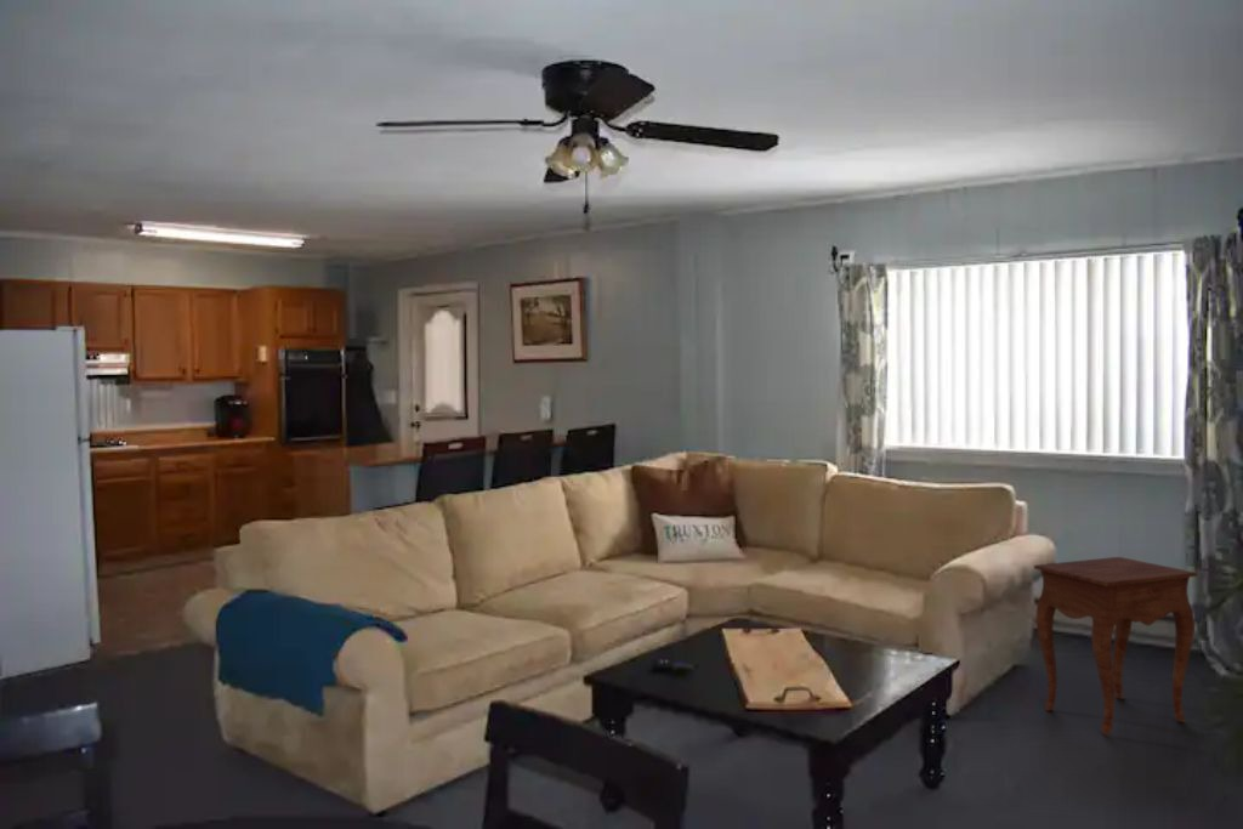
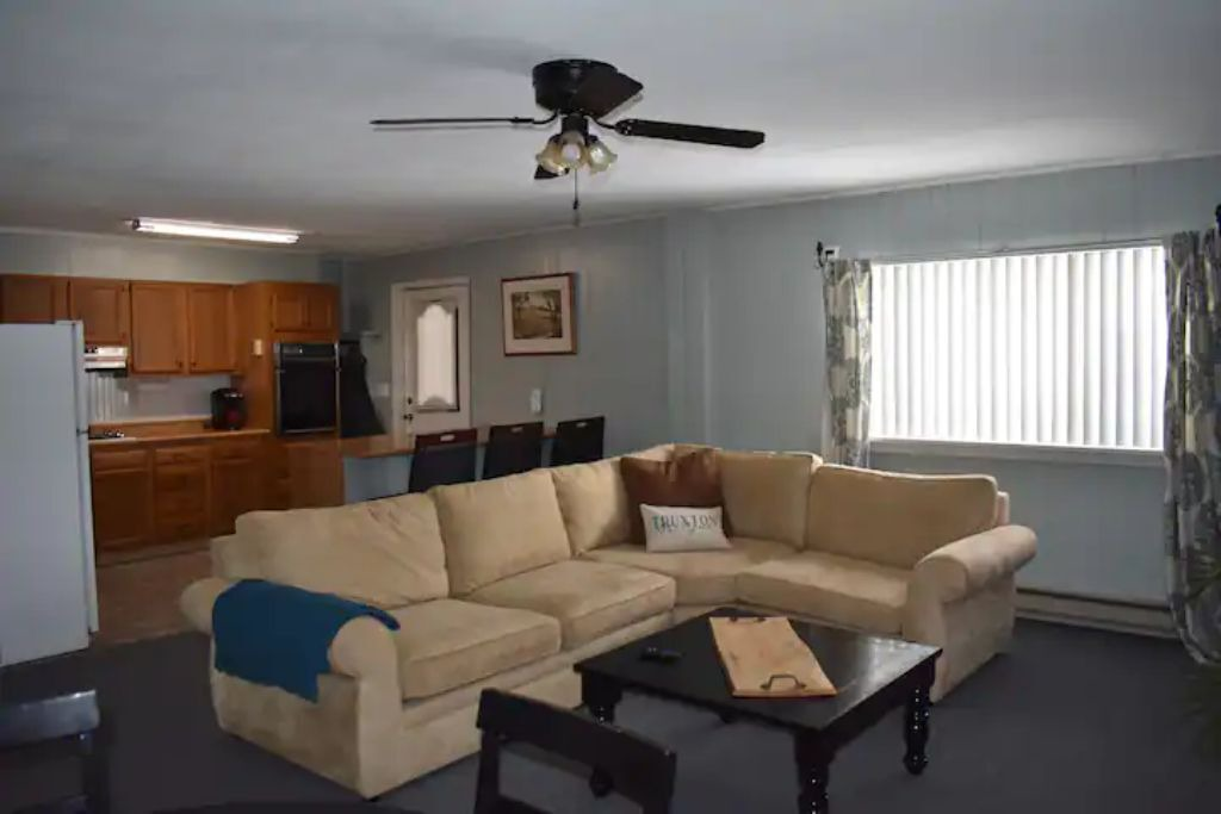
- side table (1114, 642)
